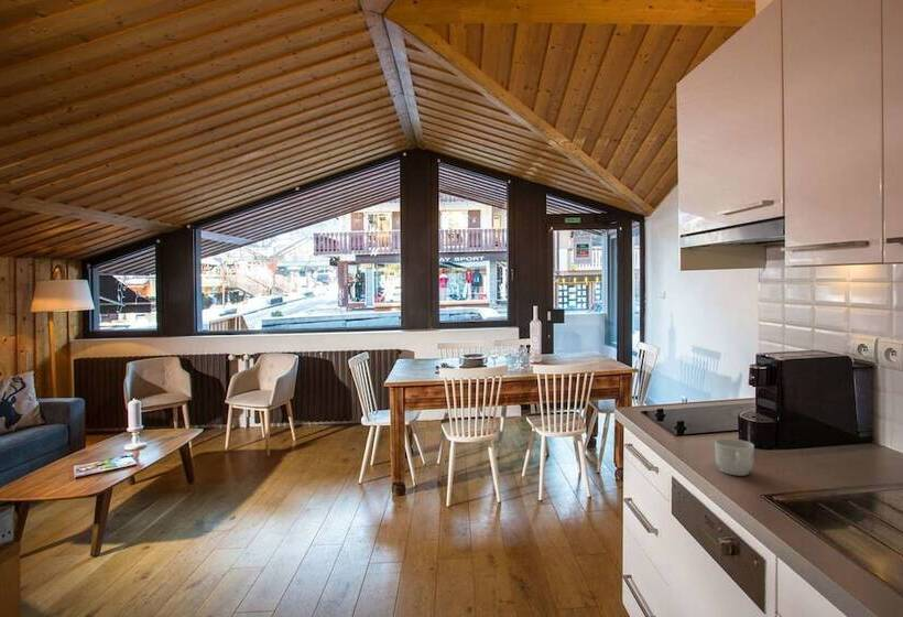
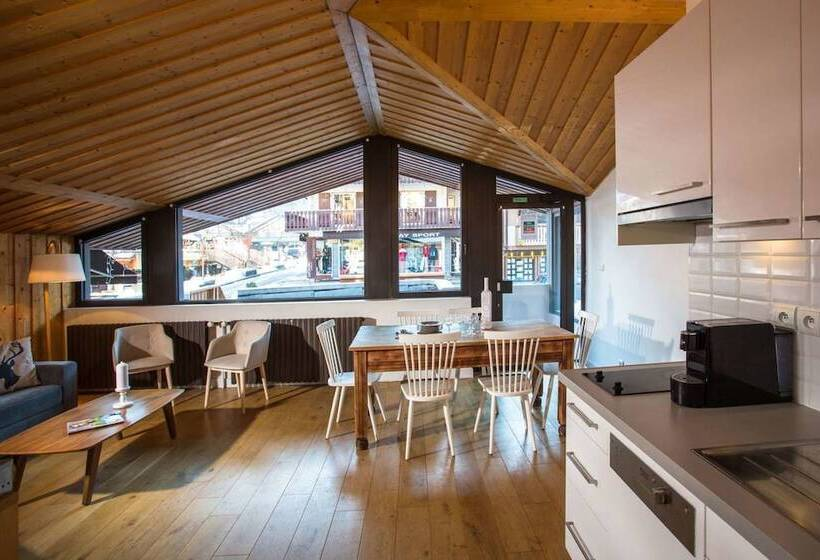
- mug (735, 458)
